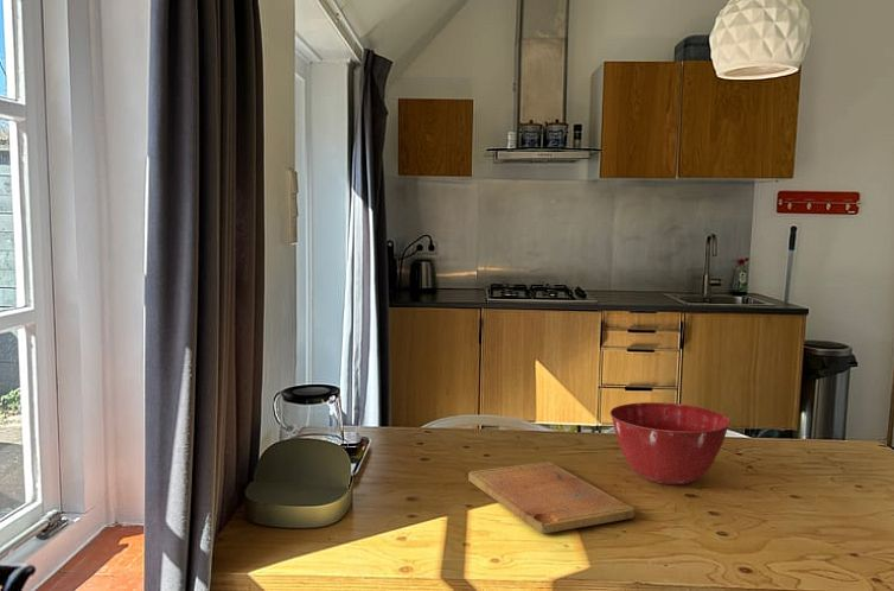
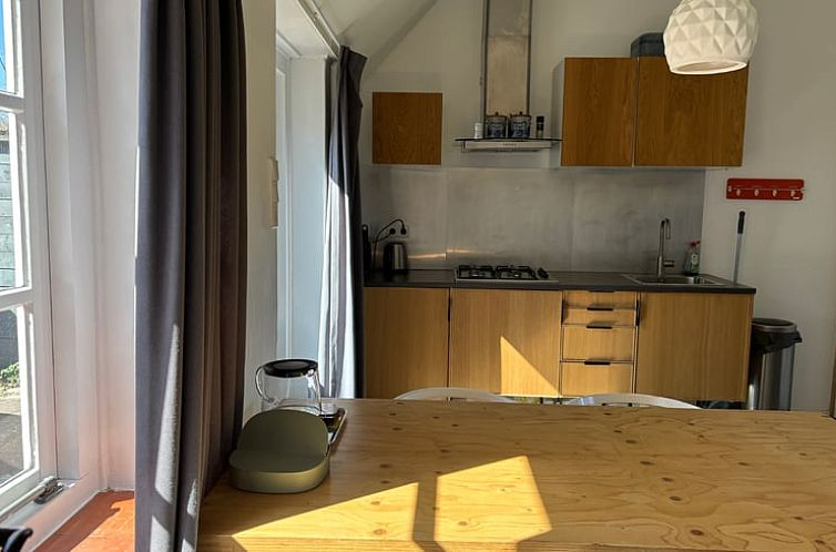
- cutting board (545, 493)
- mixing bowl (666, 445)
